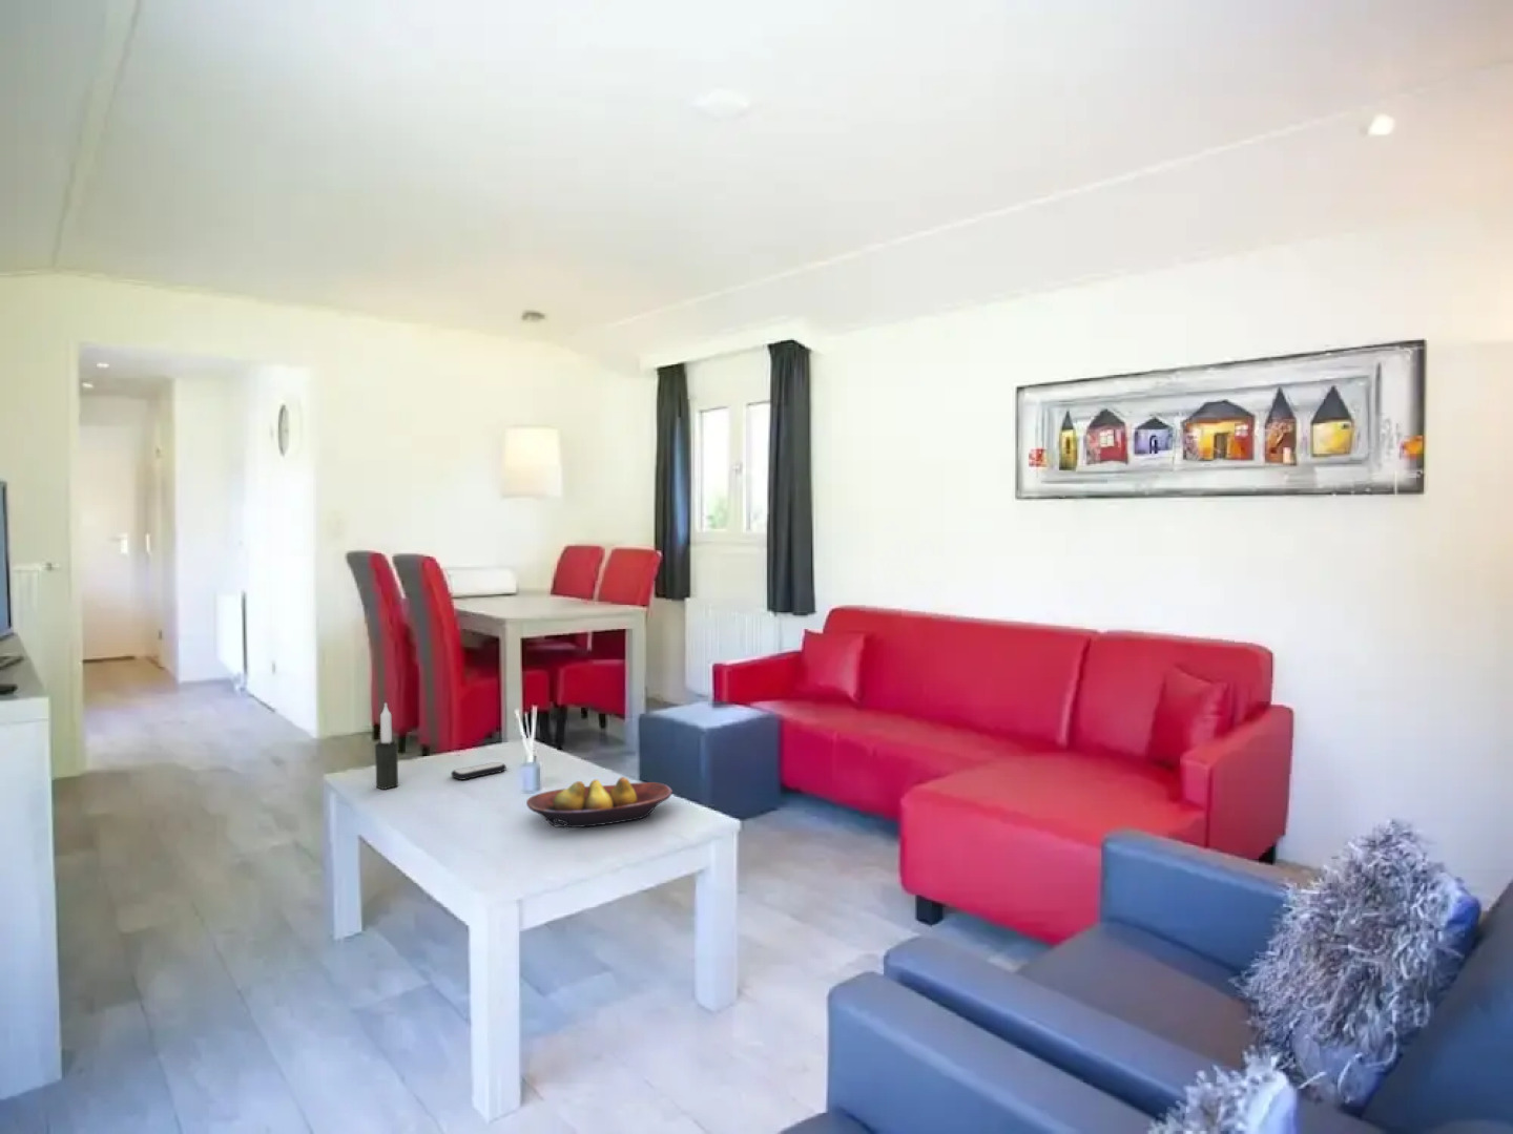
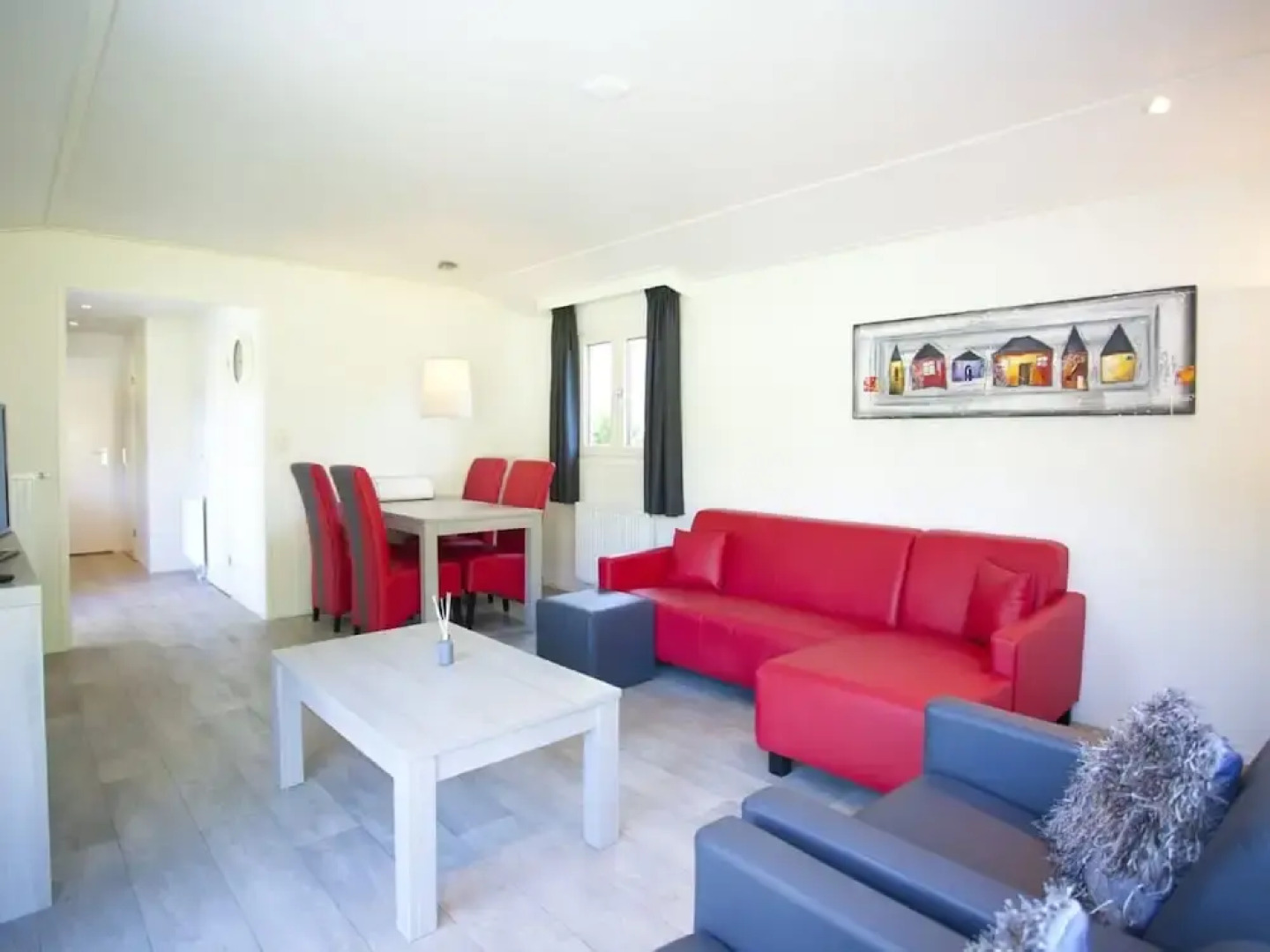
- remote control (479, 770)
- fruit bowl (600, 798)
- candle (386, 744)
